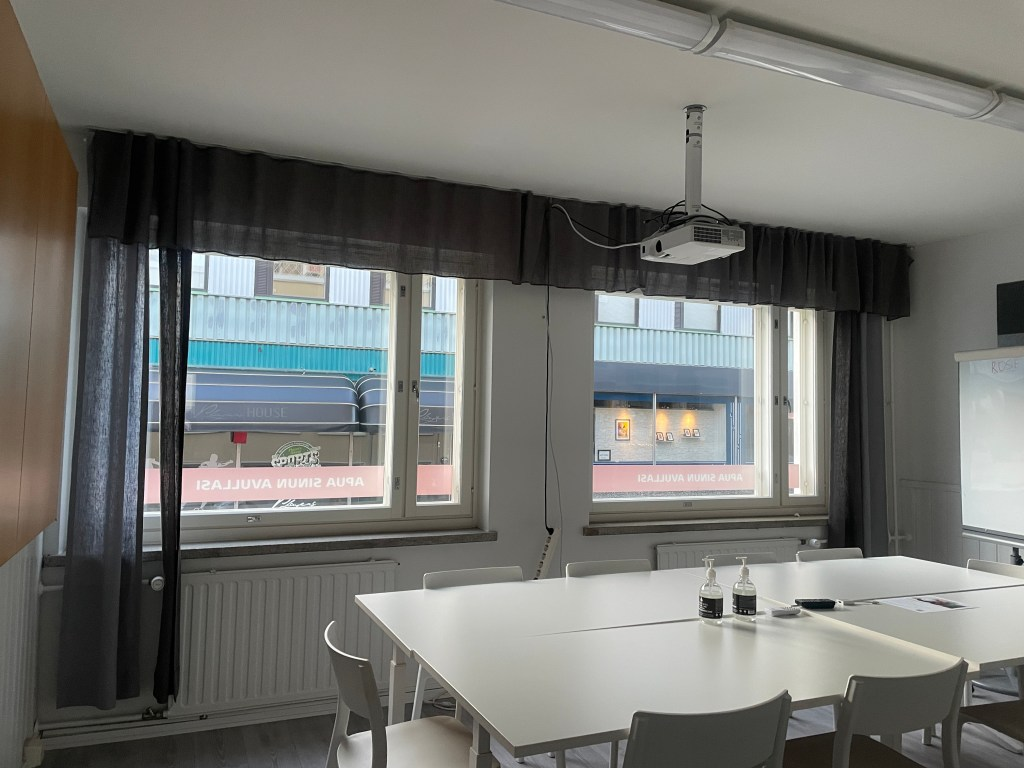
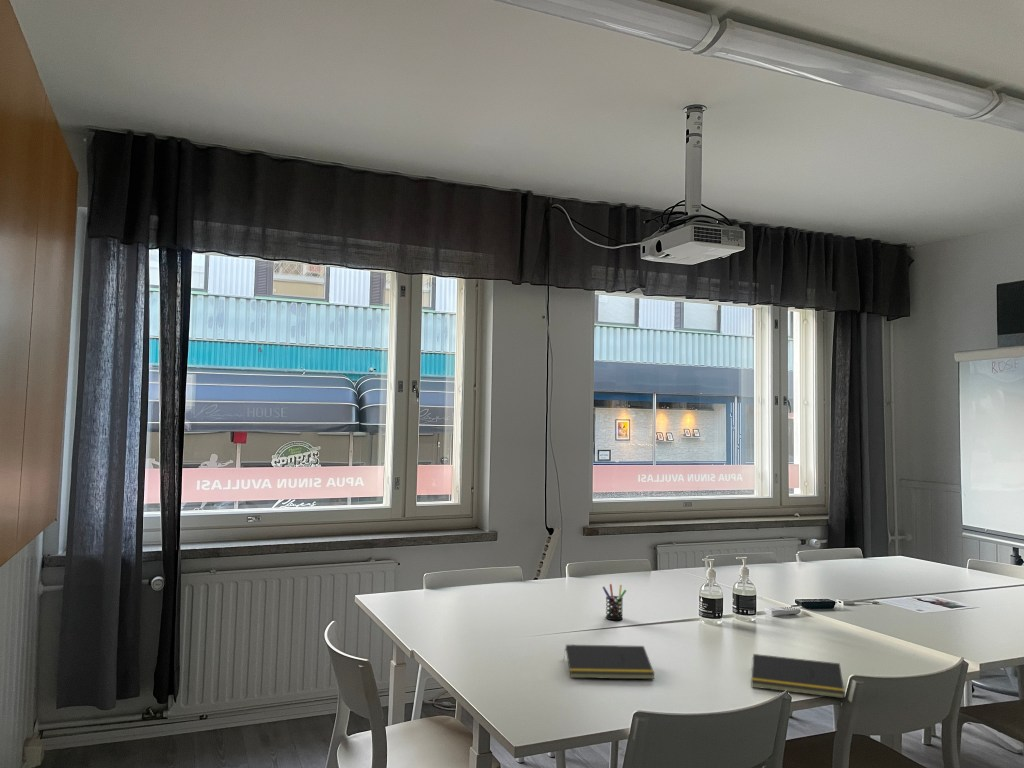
+ notepad (796, 674)
+ pen holder (615, 601)
+ notepad (608, 661)
